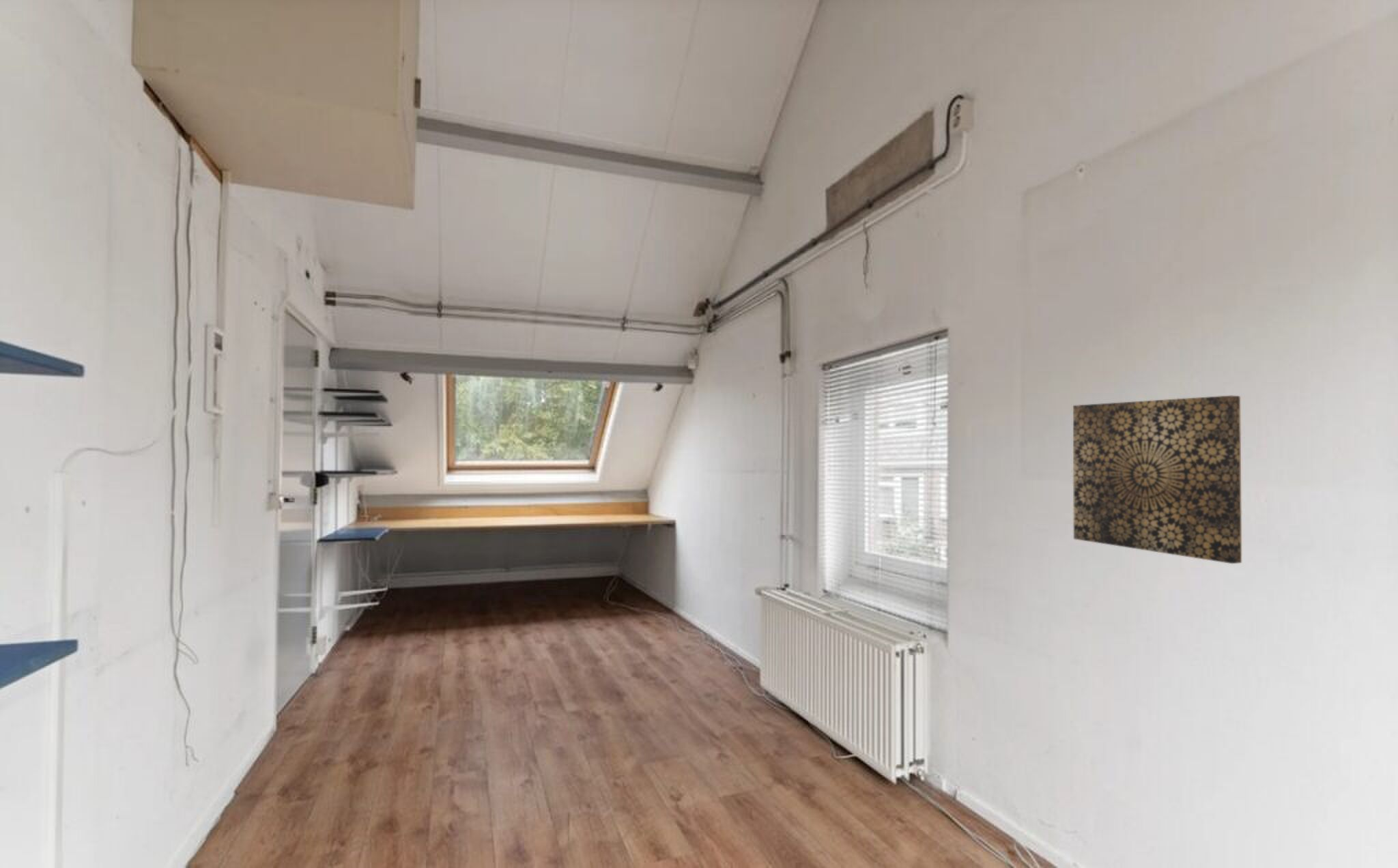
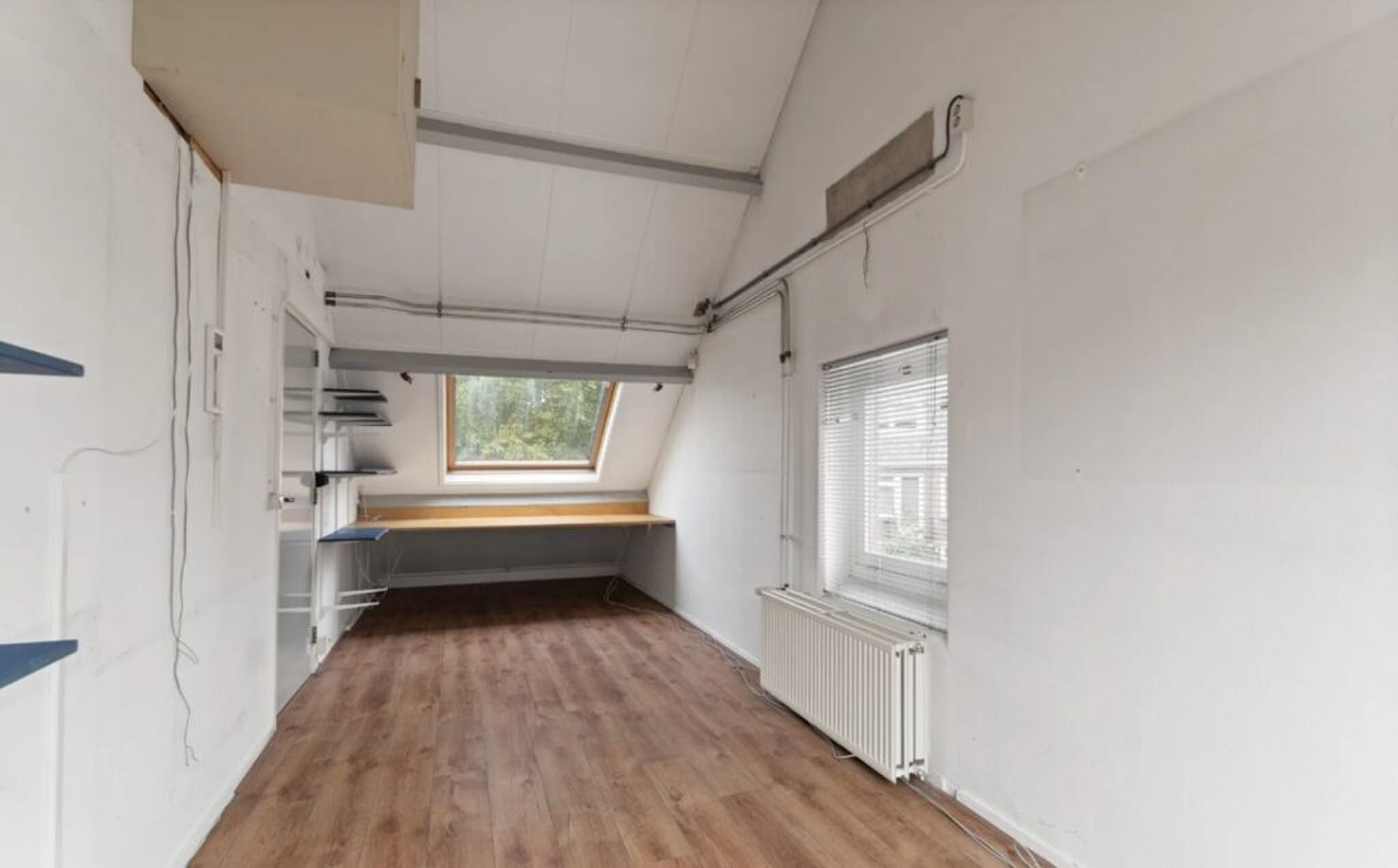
- wall art (1147, 475)
